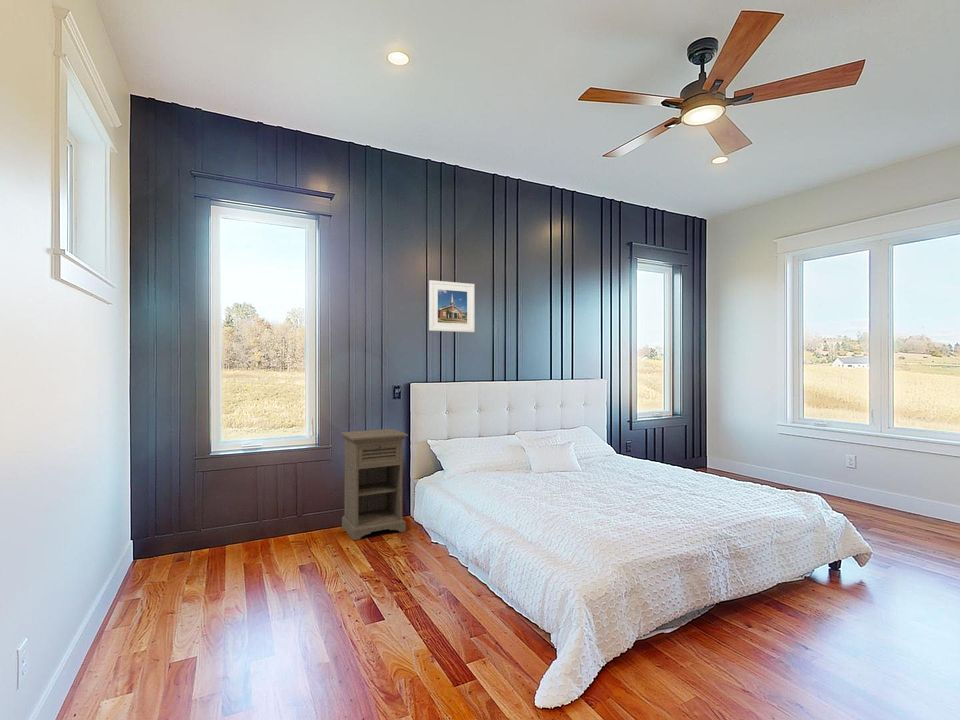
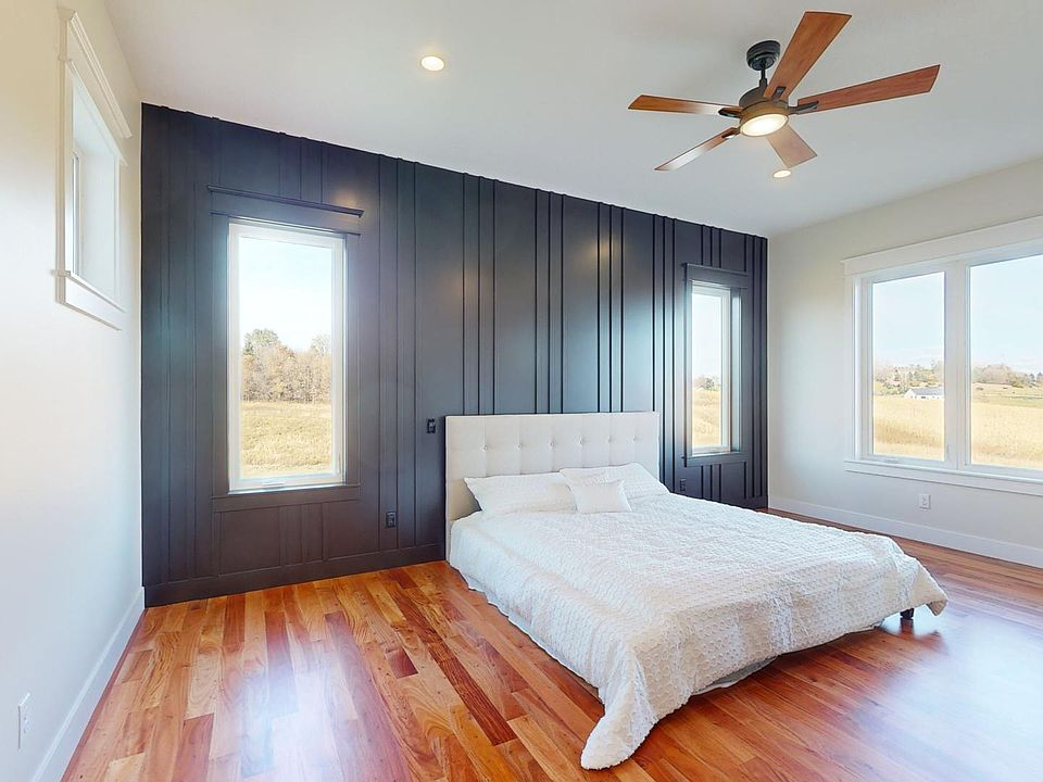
- nightstand (373, 481)
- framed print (452, 306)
